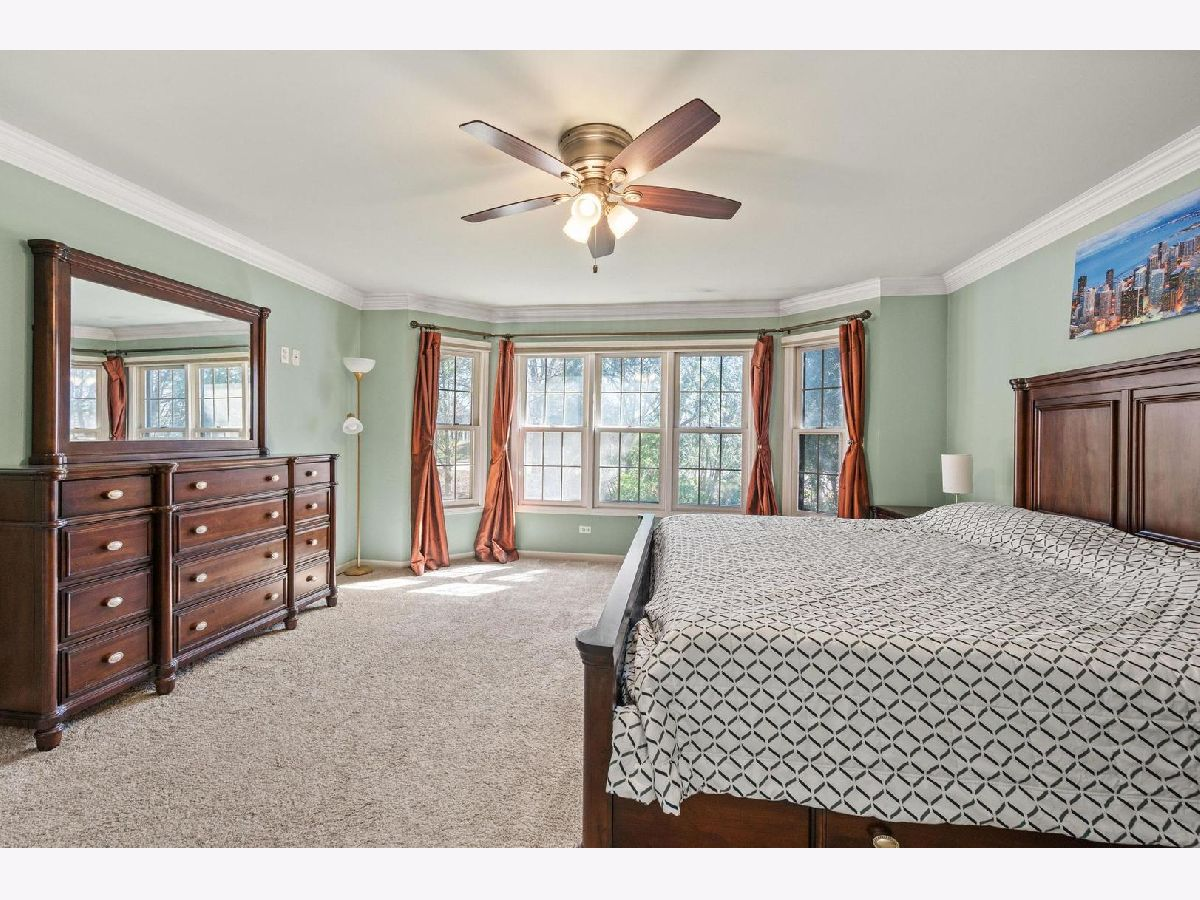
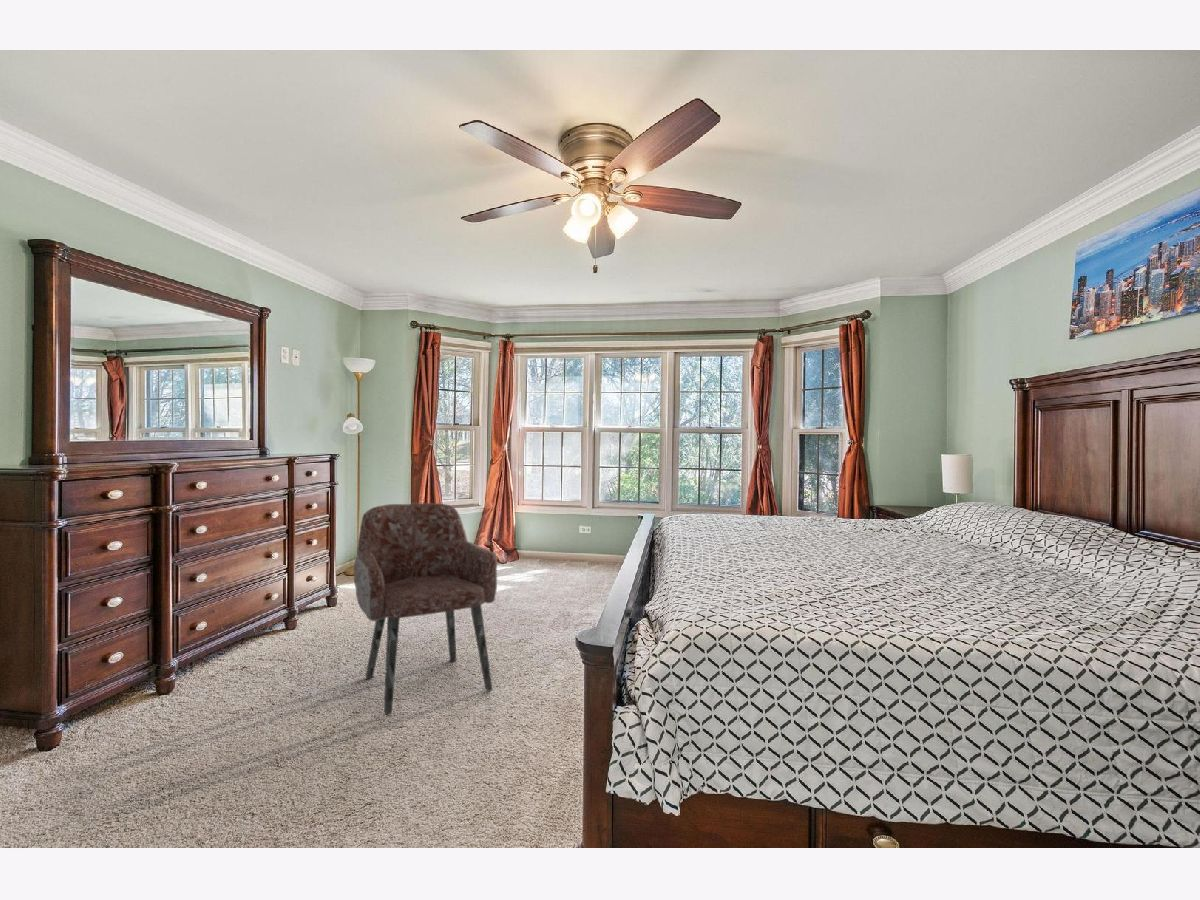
+ armchair (422, 593)
